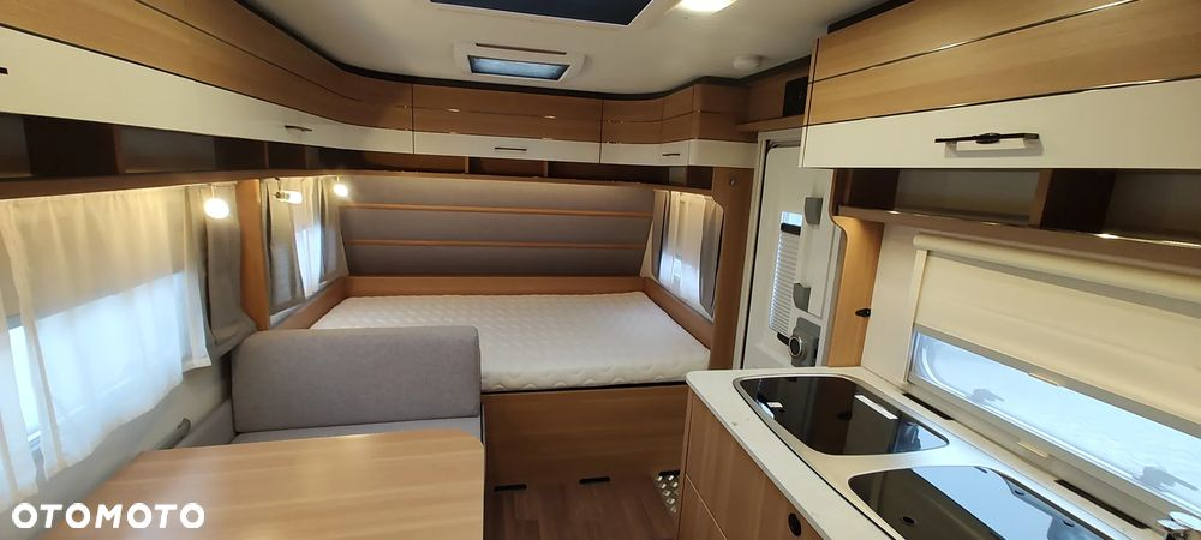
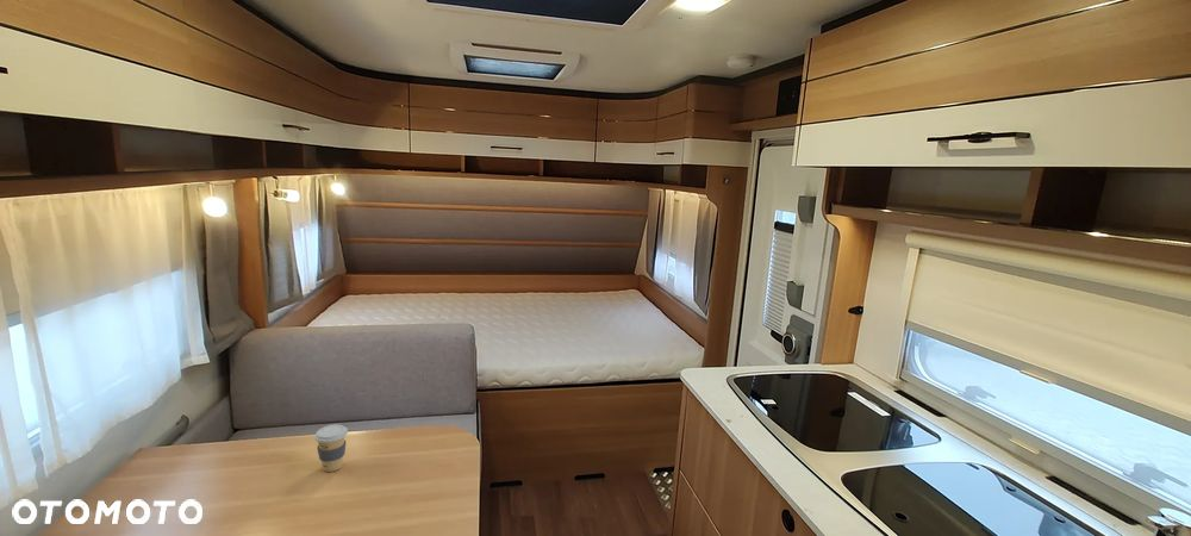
+ coffee cup (331, 448)
